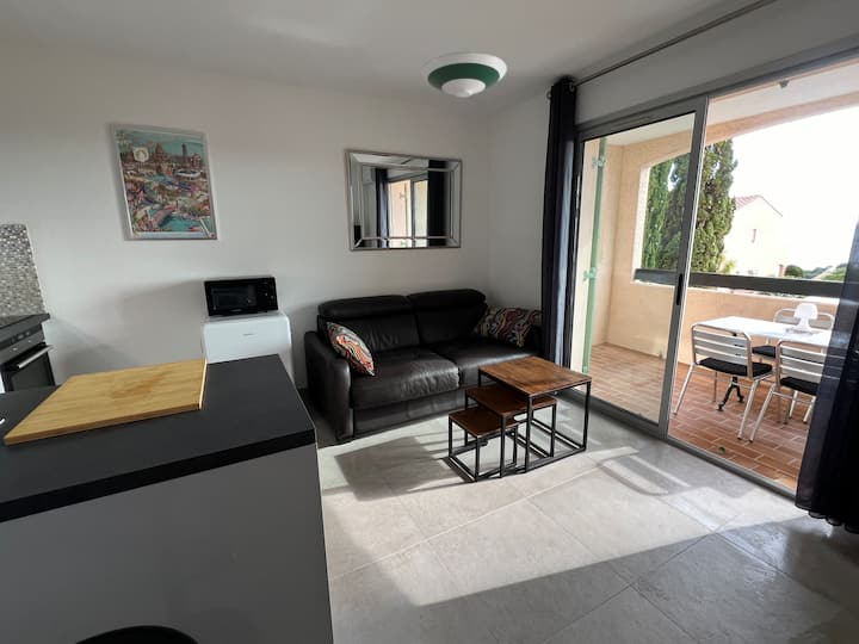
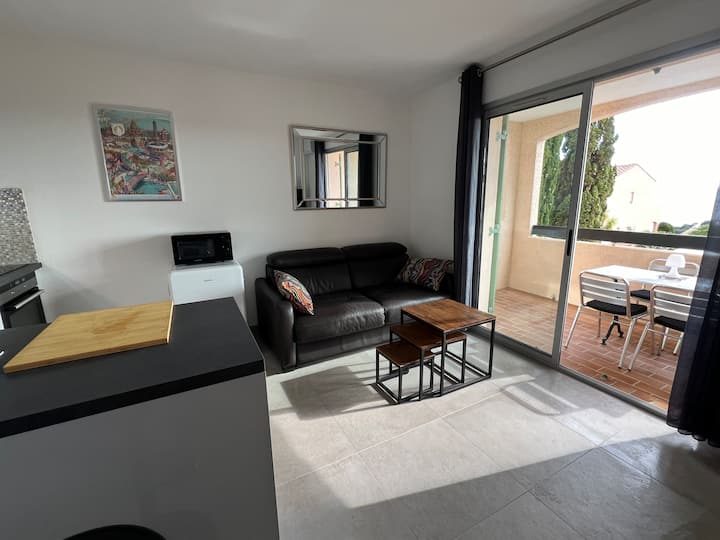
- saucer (463, 83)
